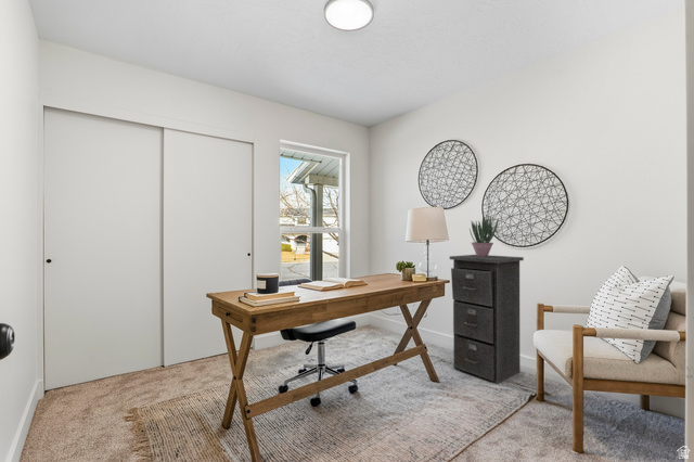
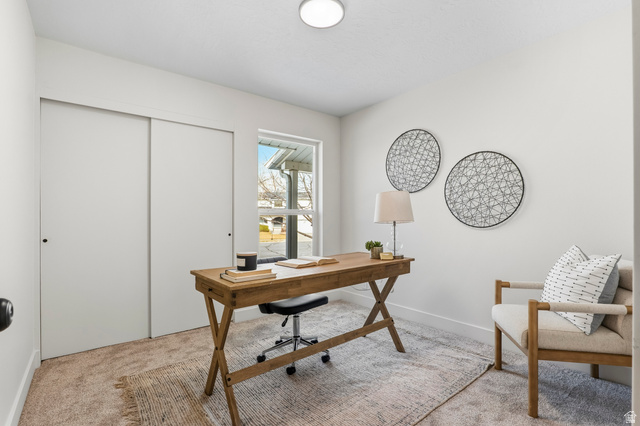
- potted plant (483, 235)
- filing cabinet (484, 313)
